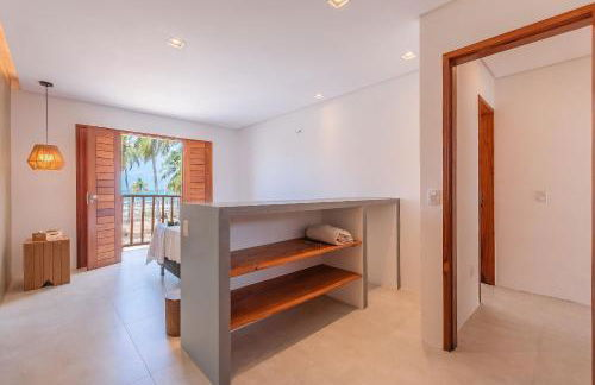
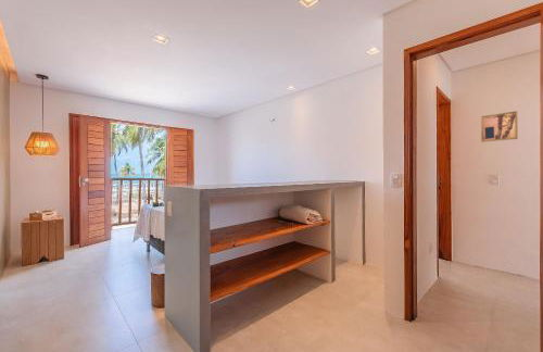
+ wall art (498, 127)
